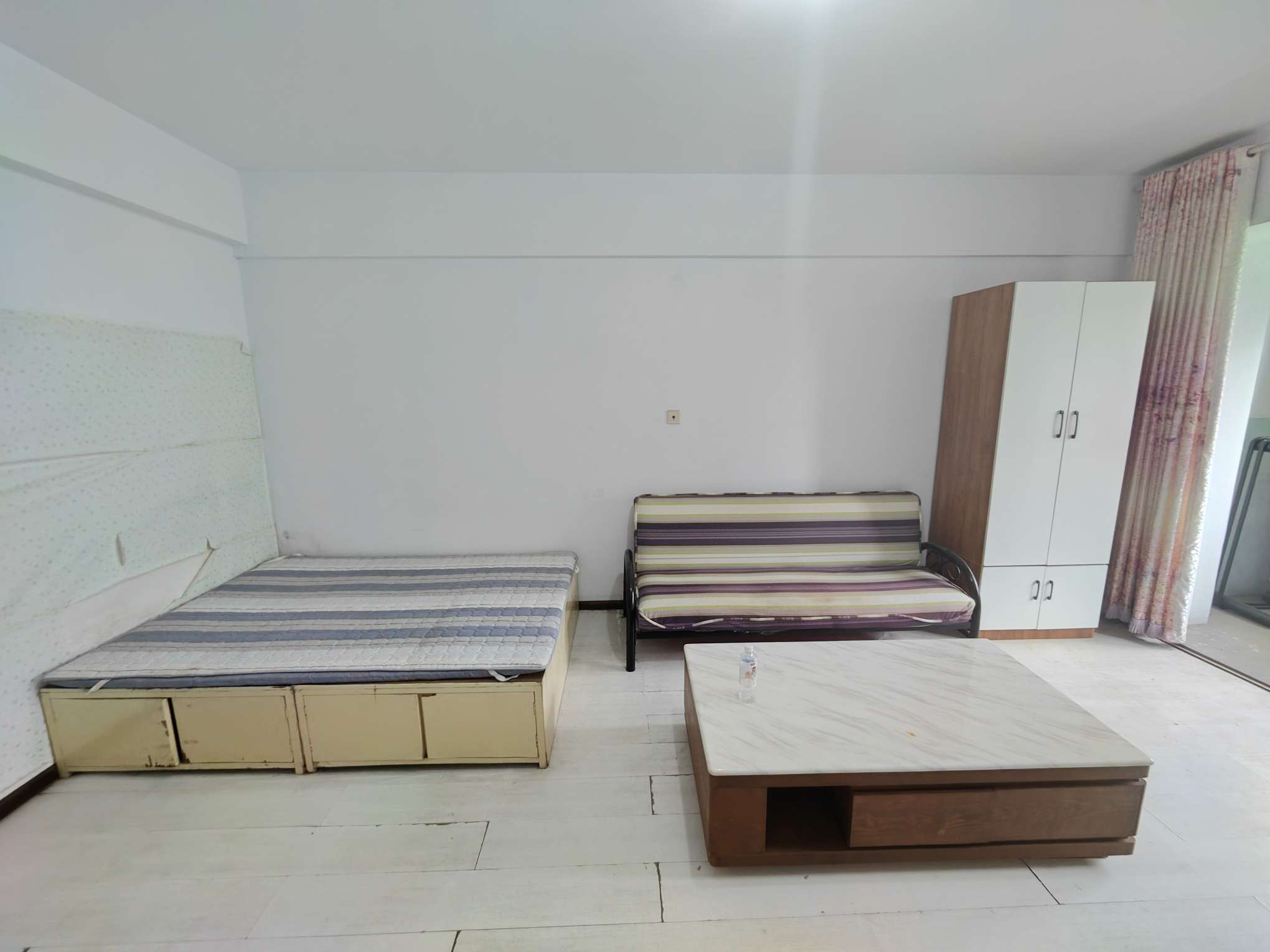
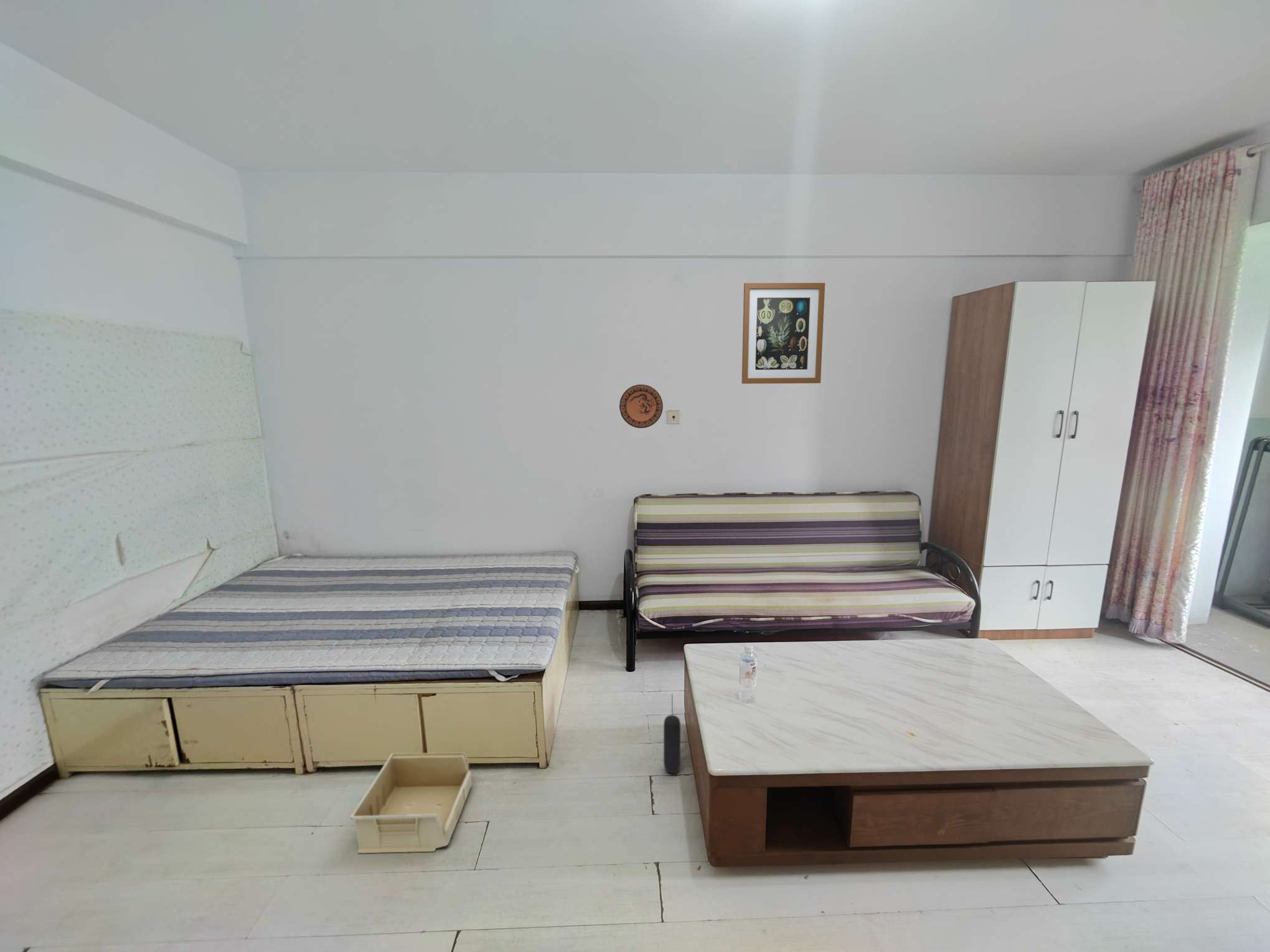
+ wall art (783, 334)
+ storage bin (416, 799)
+ speaker (672, 732)
+ decorative plate (641, 406)
